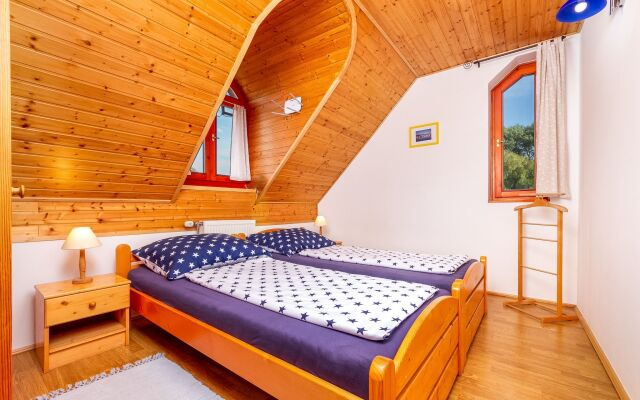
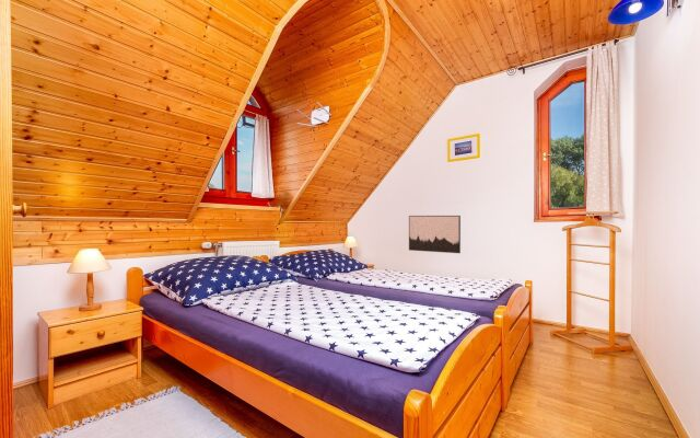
+ wall art (433, 233)
